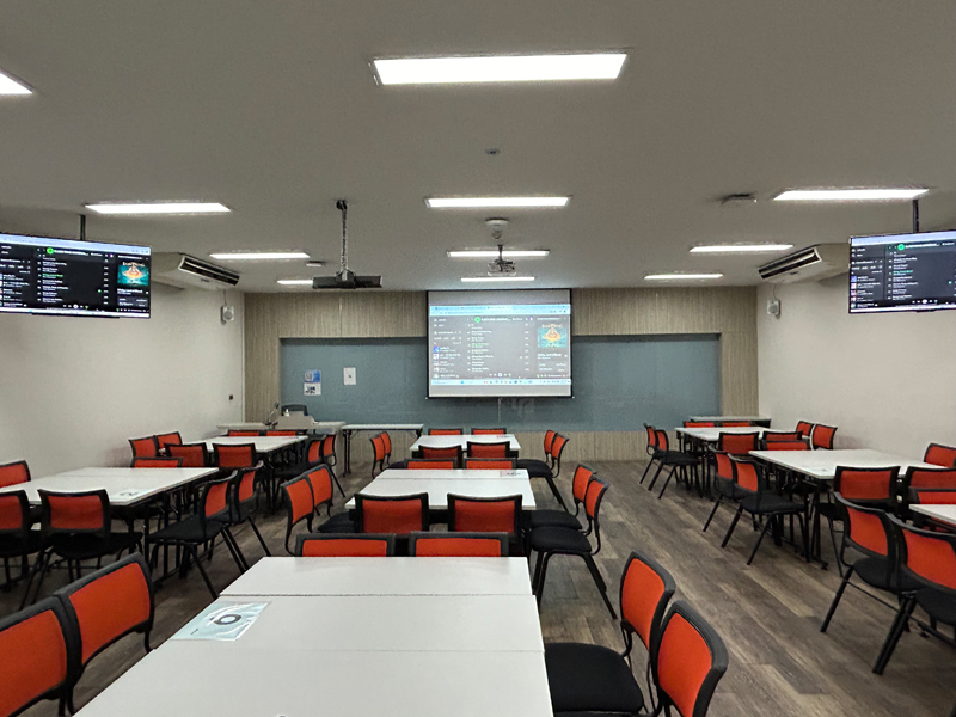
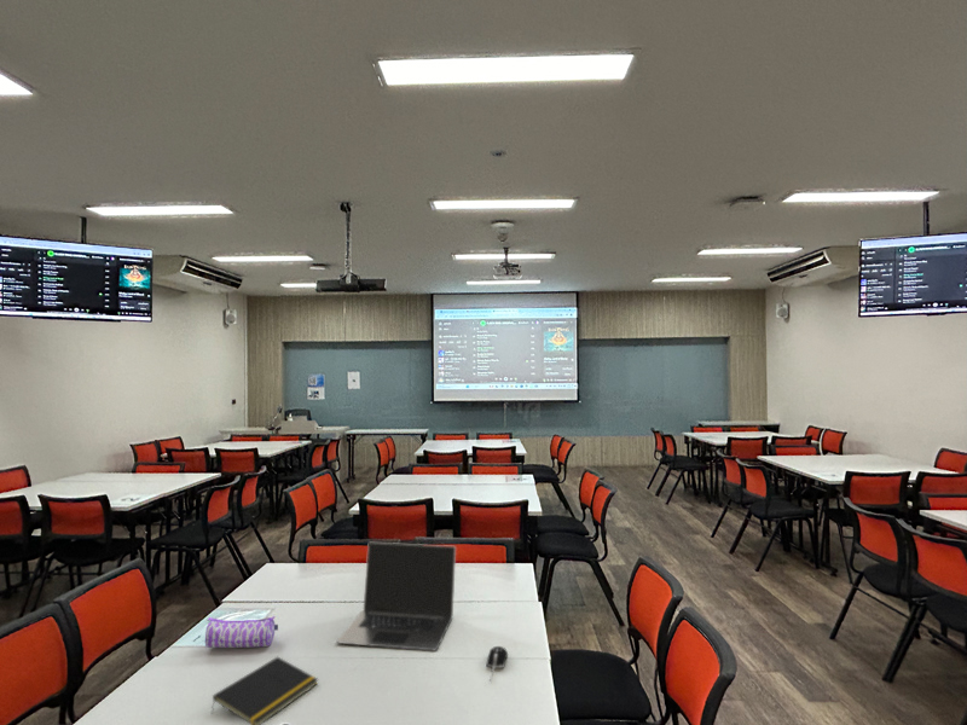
+ notepad (267, 689)
+ pencil case (241, 632)
+ laptop (399, 591)
+ computer mouse (494, 660)
